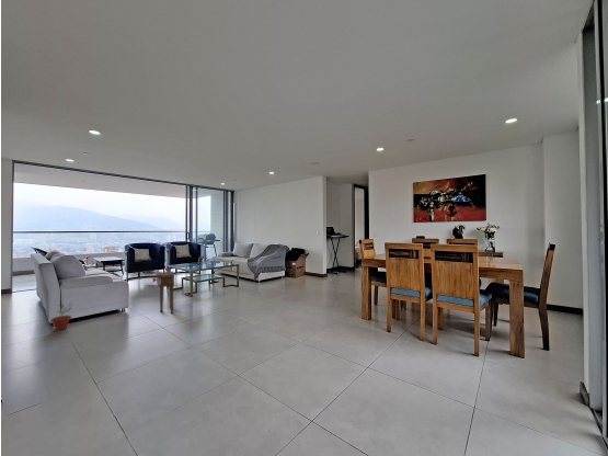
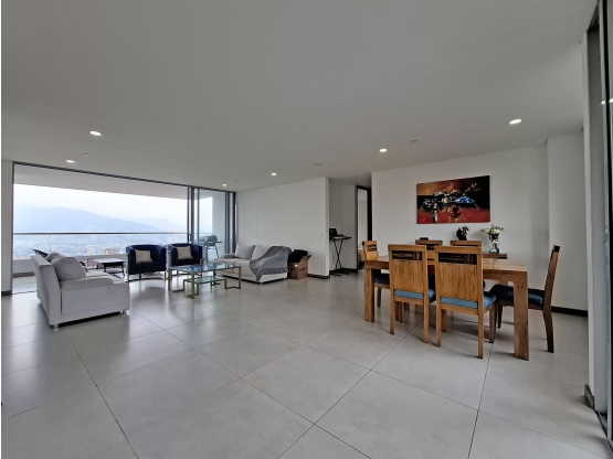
- potted plant (61, 316)
- side table (170, 292)
